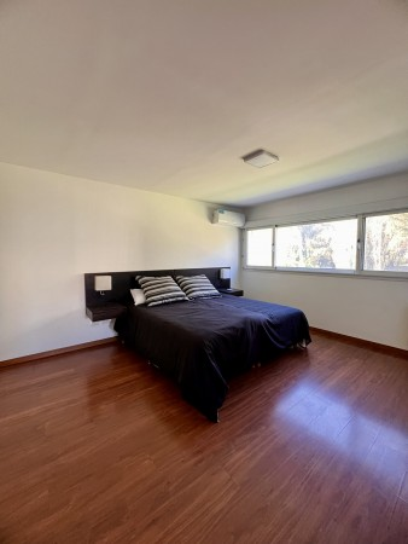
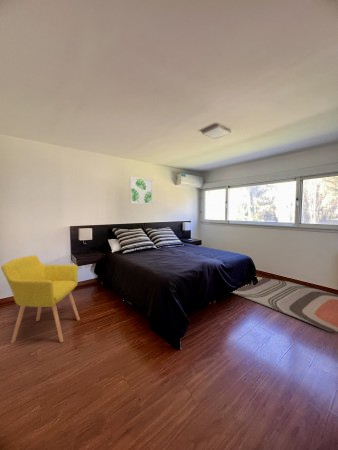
+ wall art (141, 191)
+ chair (44, 294)
+ rug (278, 291)
